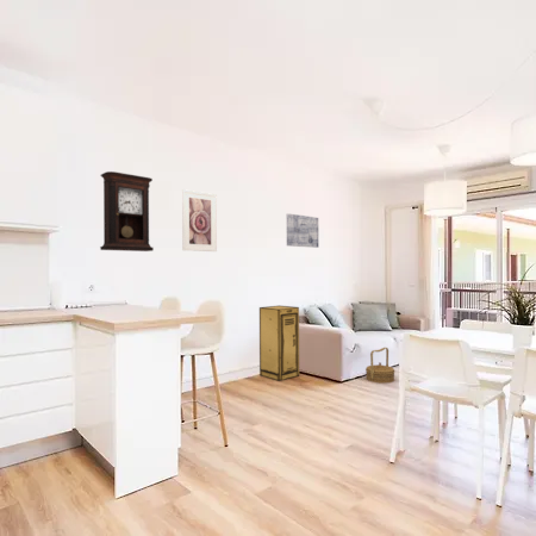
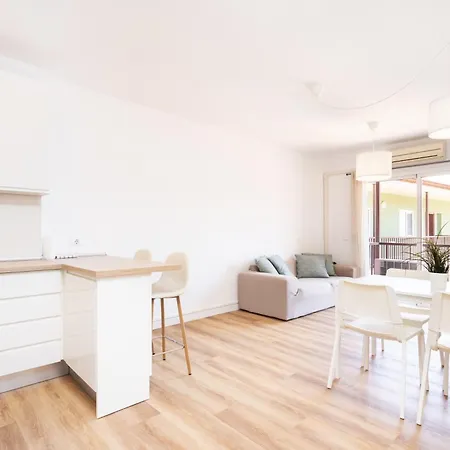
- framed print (199, 222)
- pendulum clock (129, 213)
- wall art (303, 231)
- storage cabinet (279, 341)
- basket (380, 363)
